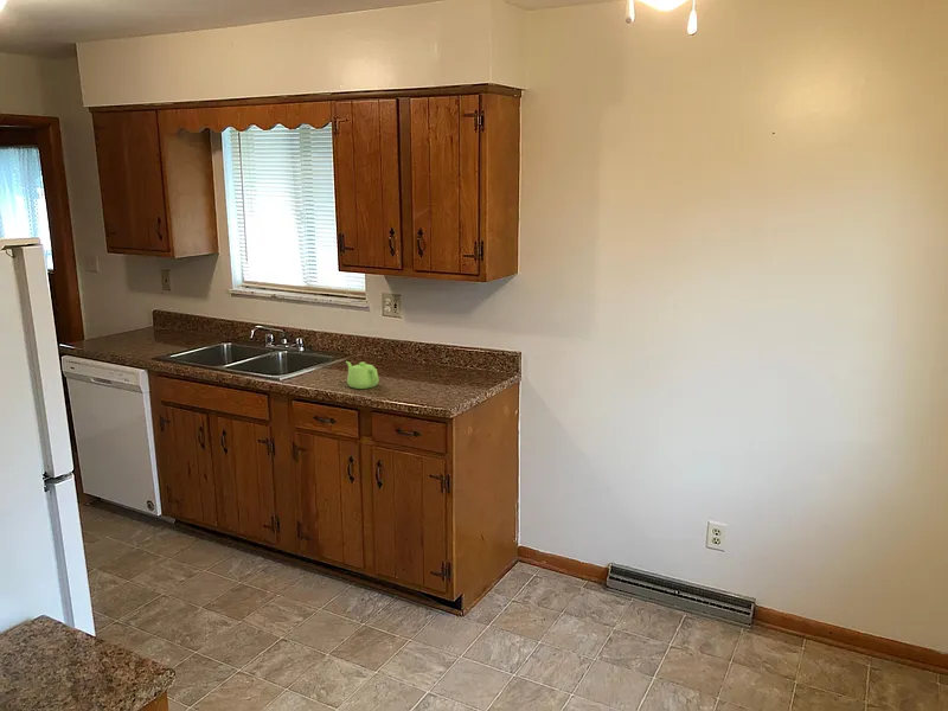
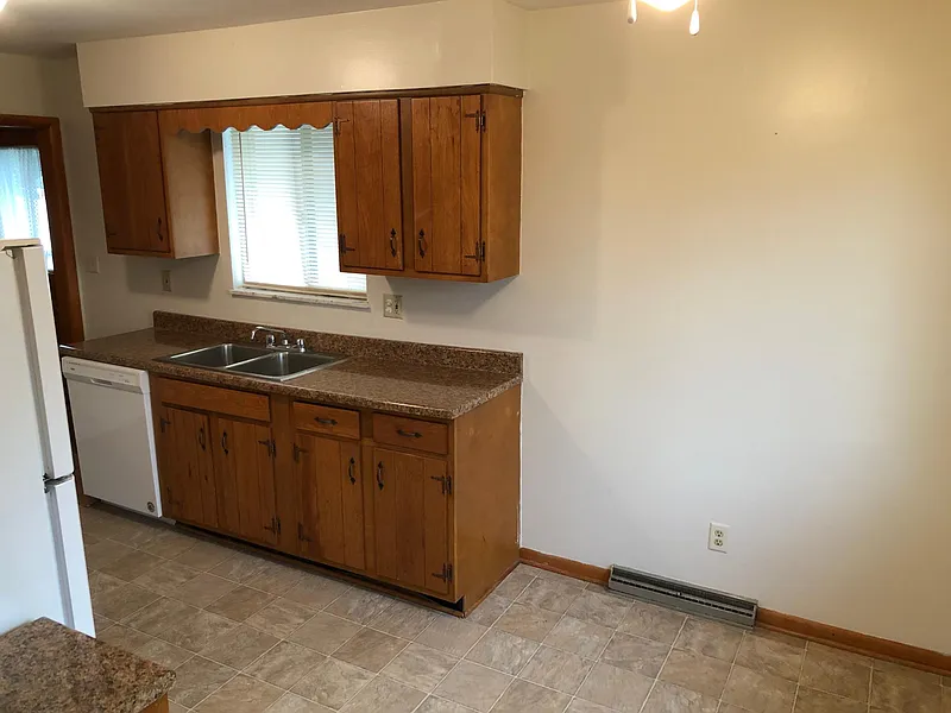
- teapot (361, 373)
